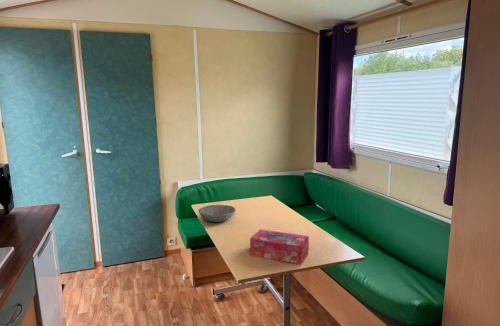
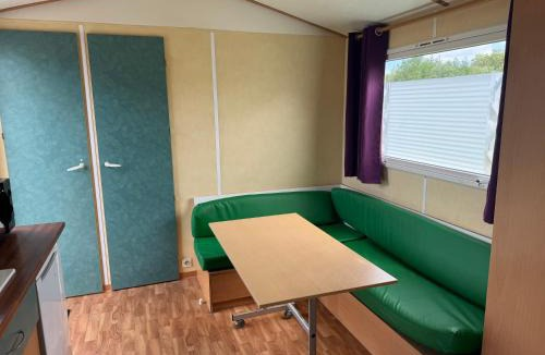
- bowl (217, 214)
- tissue box (279, 245)
